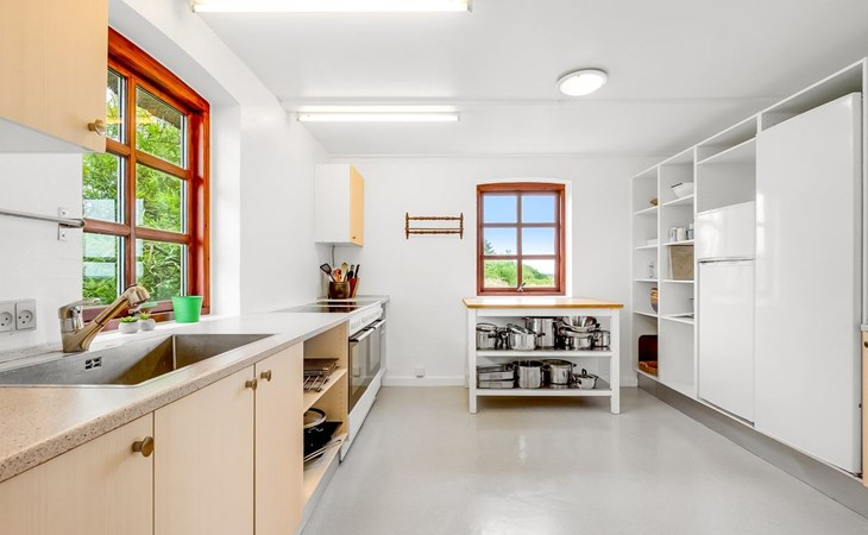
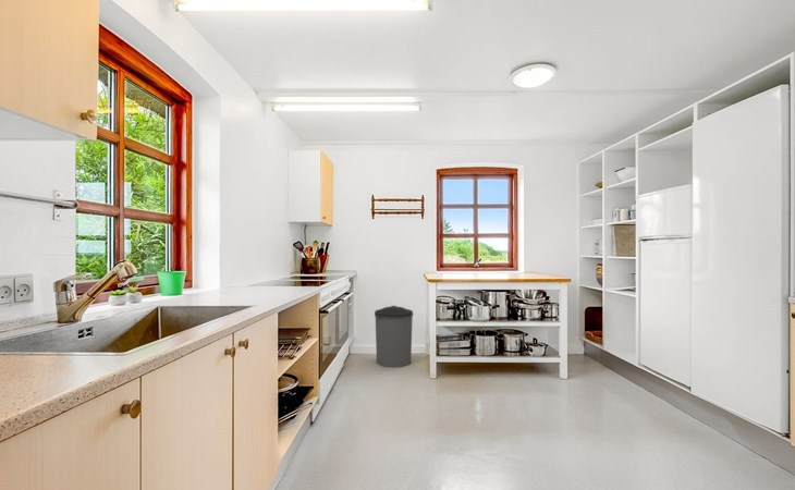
+ trash can (393, 333)
